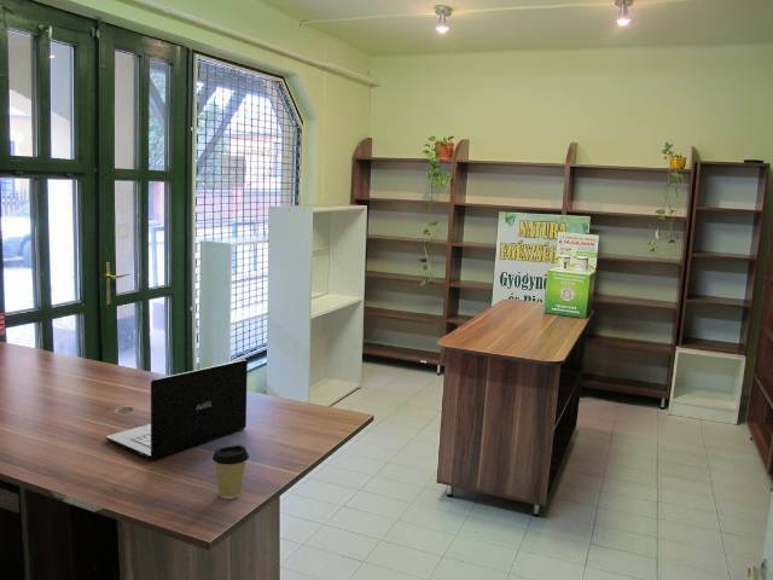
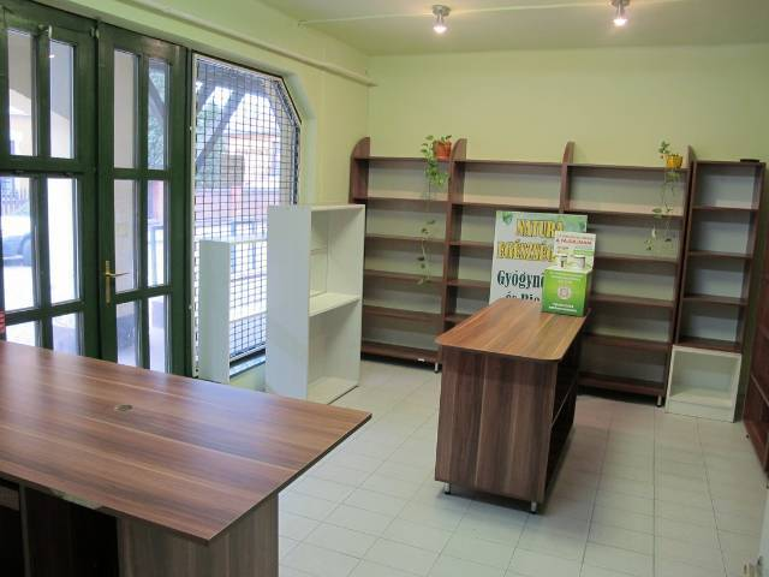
- laptop (178, 398)
- coffee cup (229, 471)
